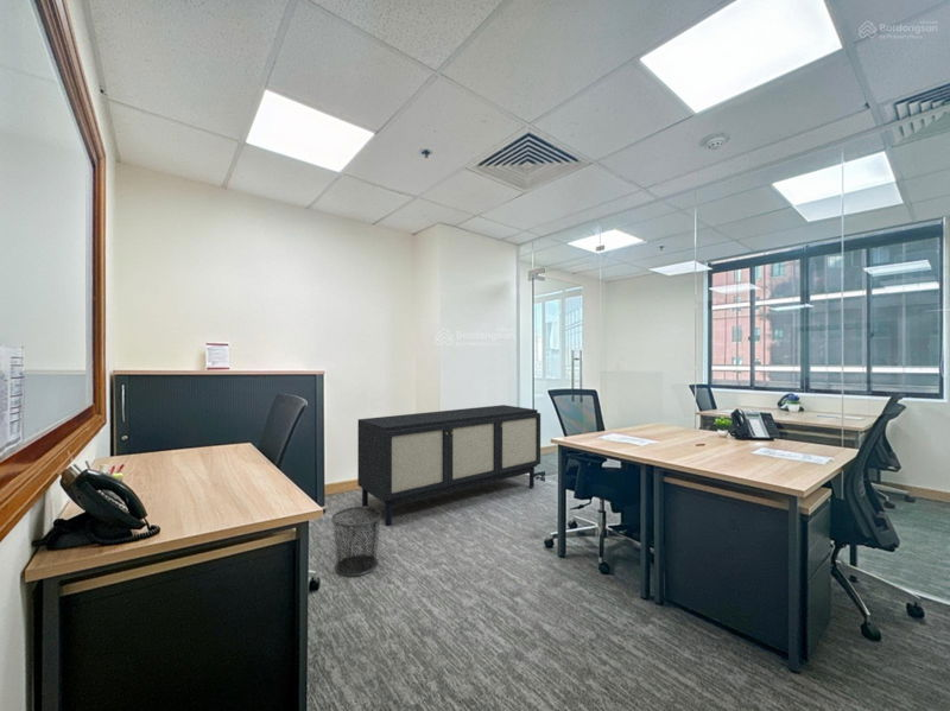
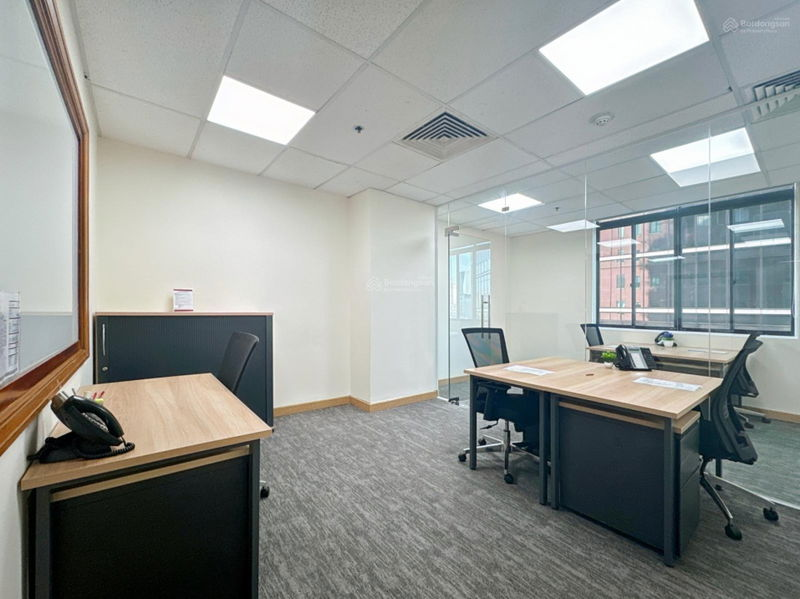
- waste bin (356, 540)
- sideboard (456, 456)
